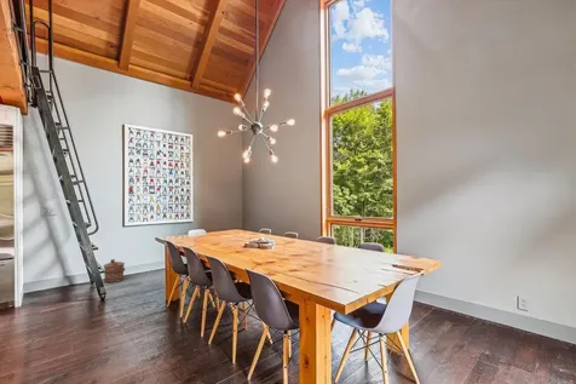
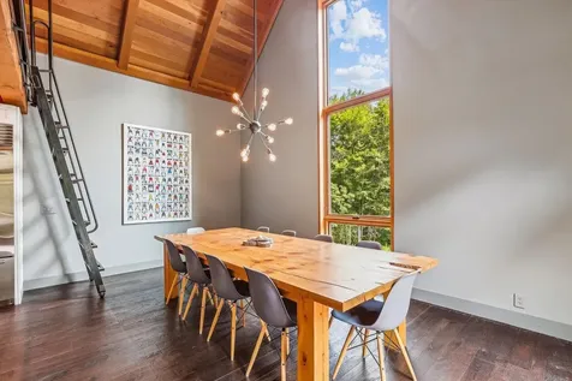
- bucket (114, 270)
